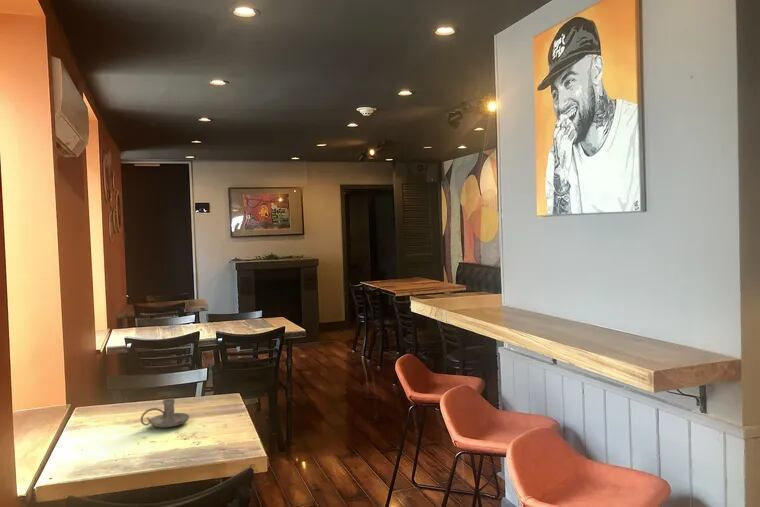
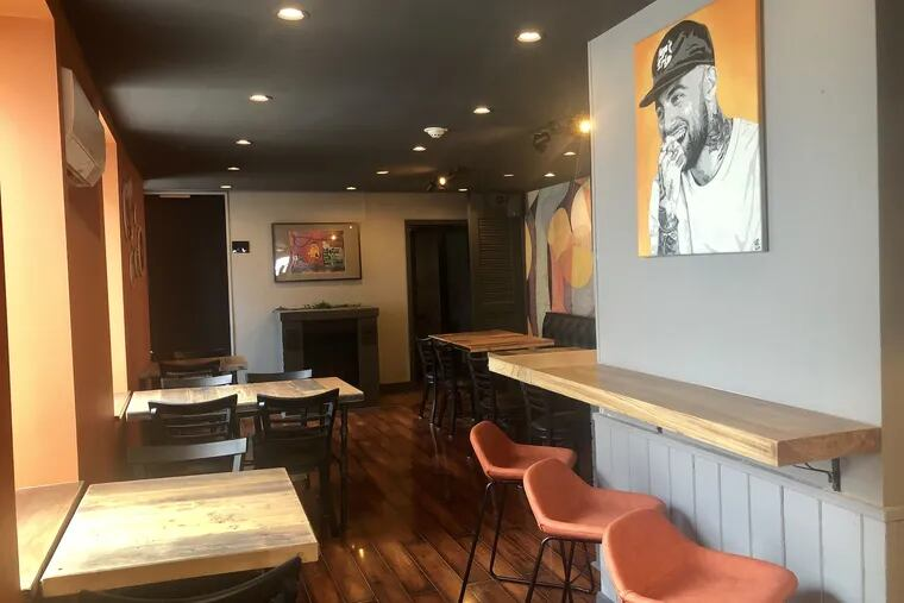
- candle holder (164, 413)
